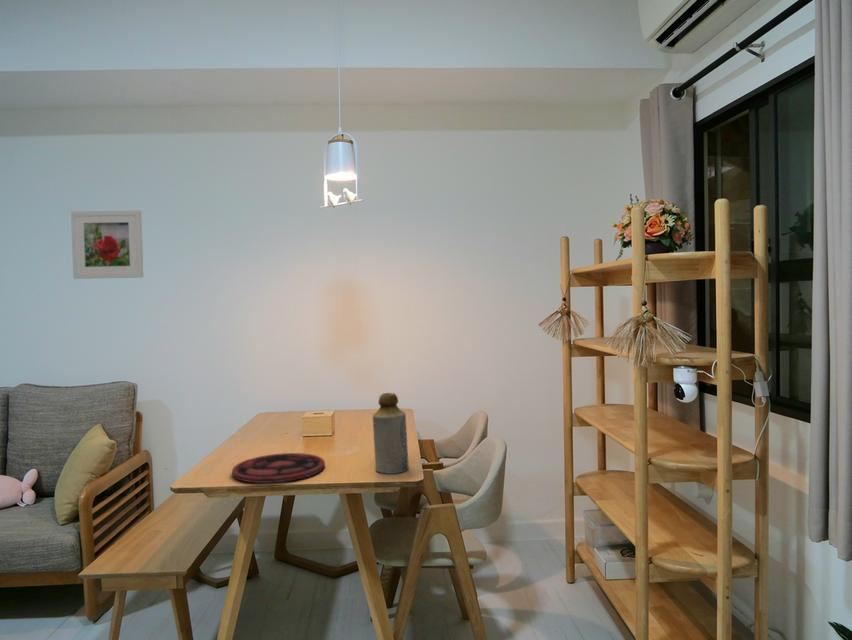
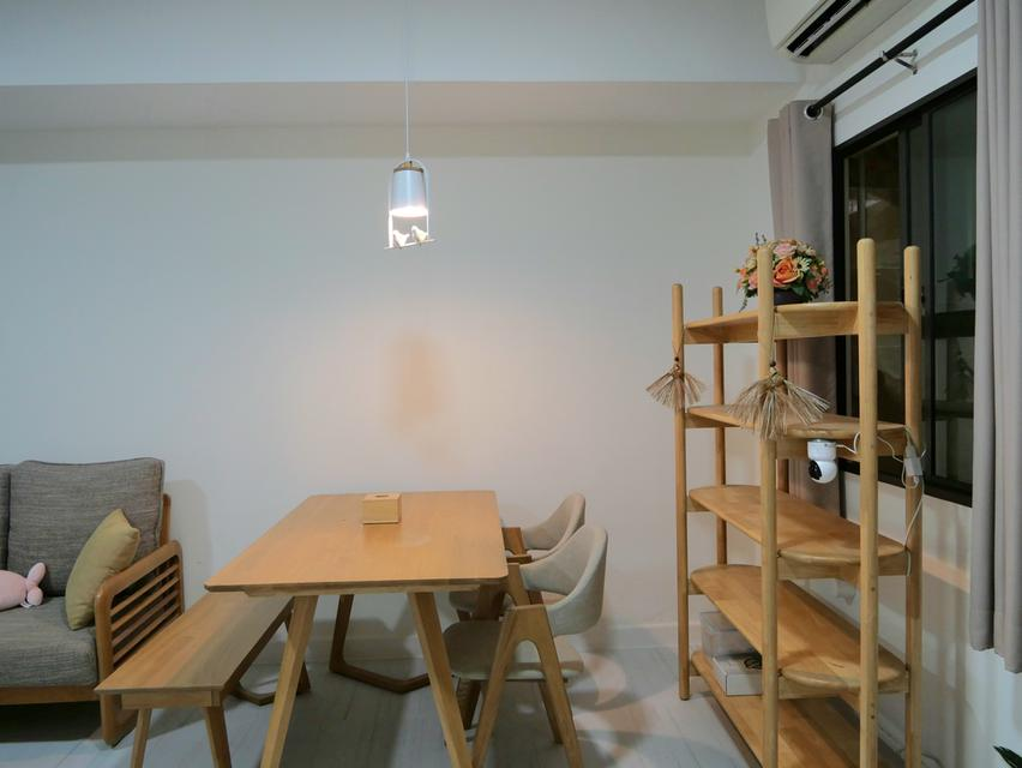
- bottle (390, 431)
- plate (279, 466)
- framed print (107, 244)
